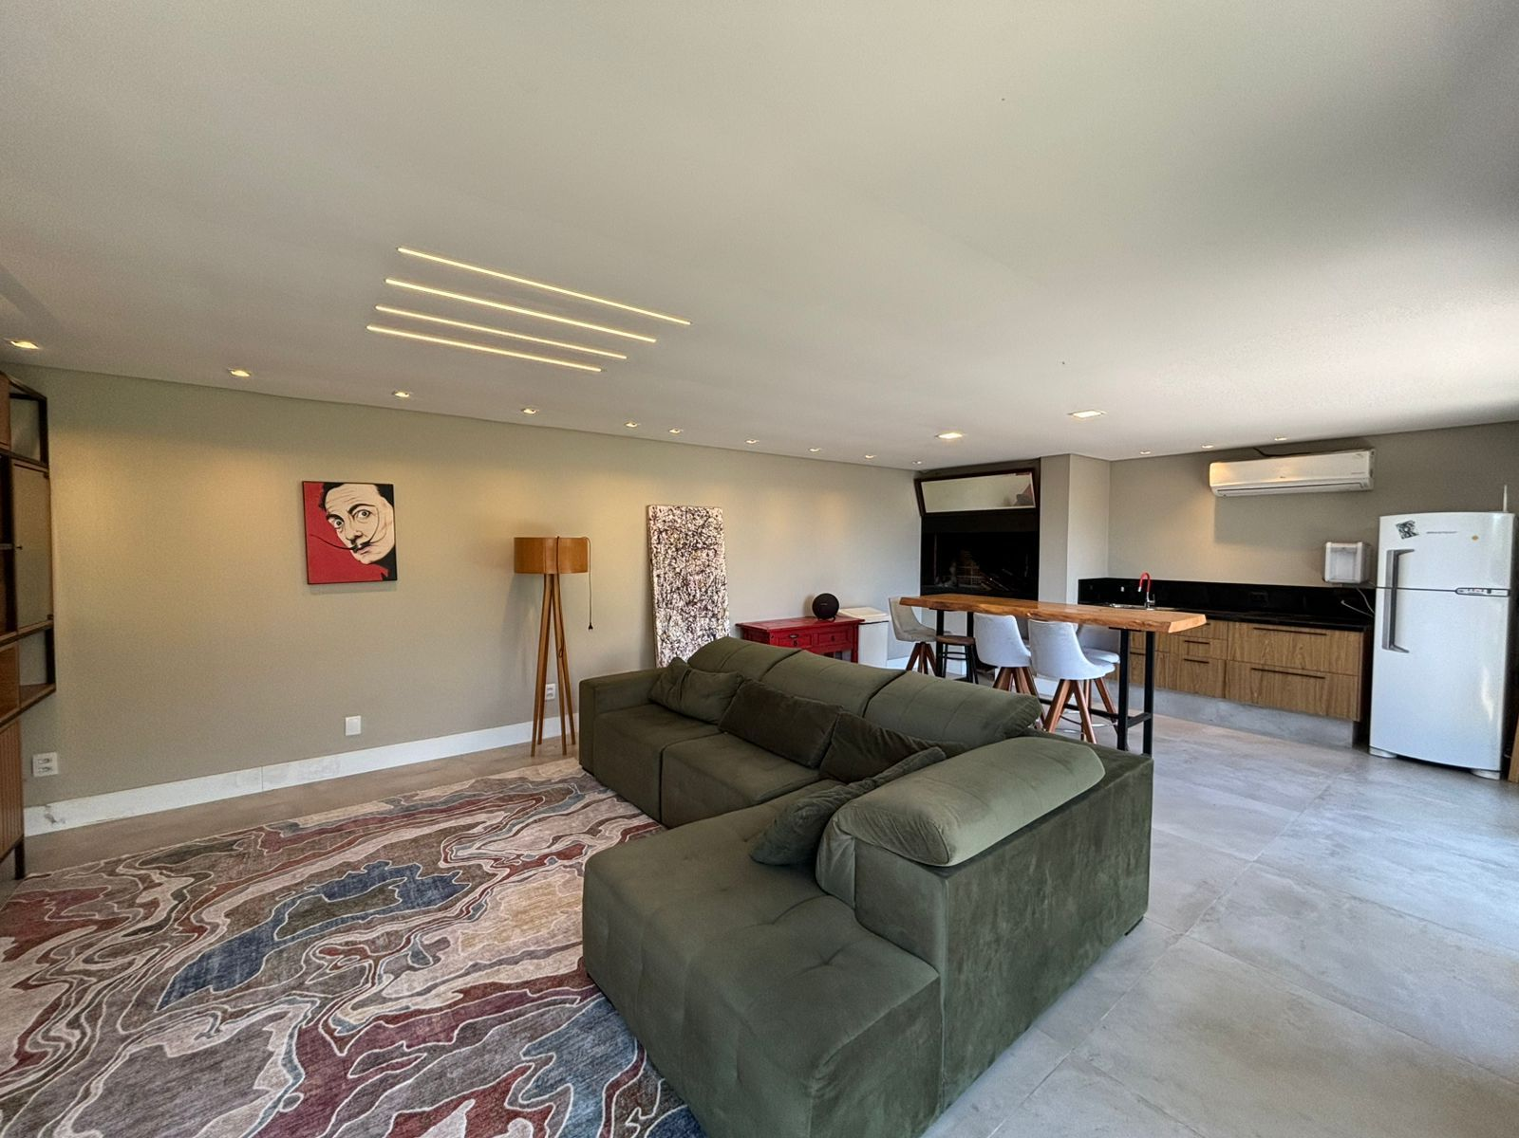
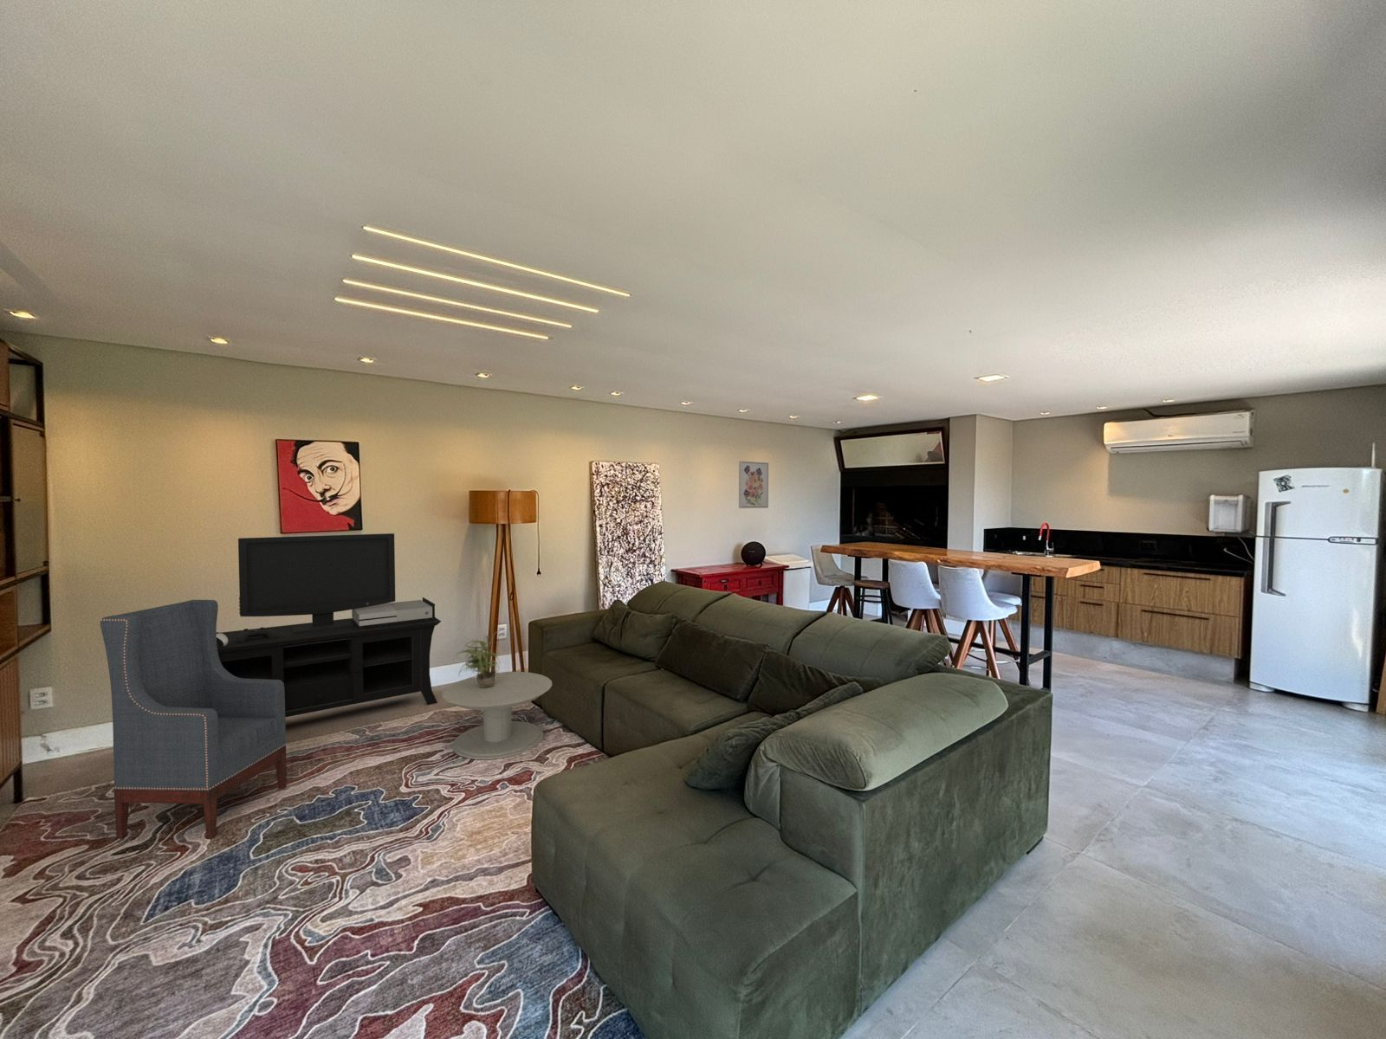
+ wall art (754, 485)
+ side table (499, 714)
+ media console (315, 628)
+ armchair (202, 709)
+ potted plant (481, 659)
